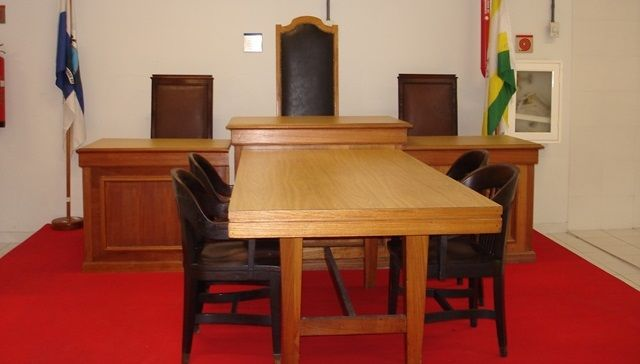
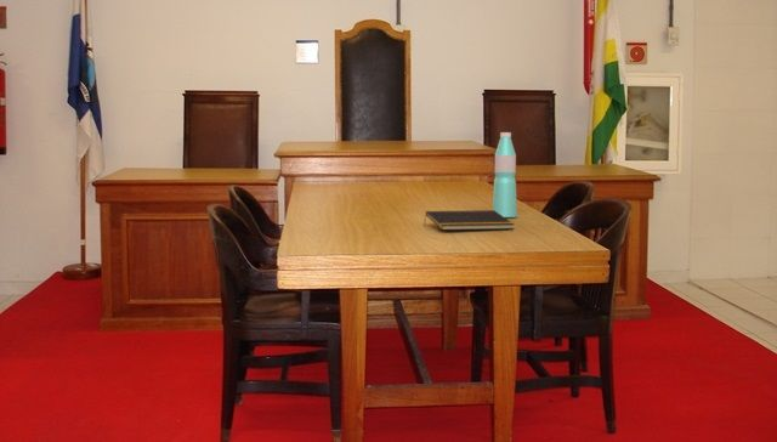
+ water bottle (505, 174)
+ notepad (469, 220)
